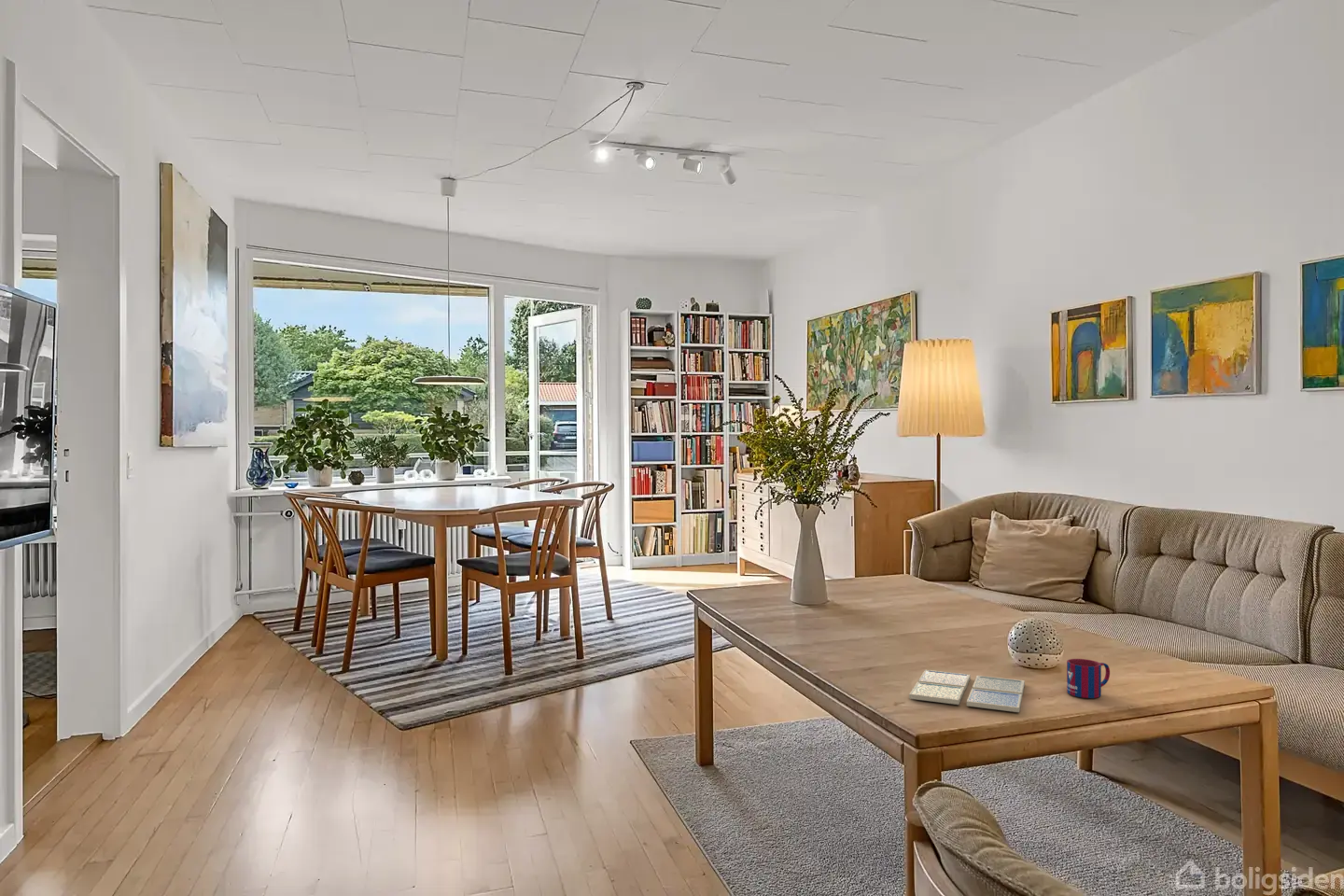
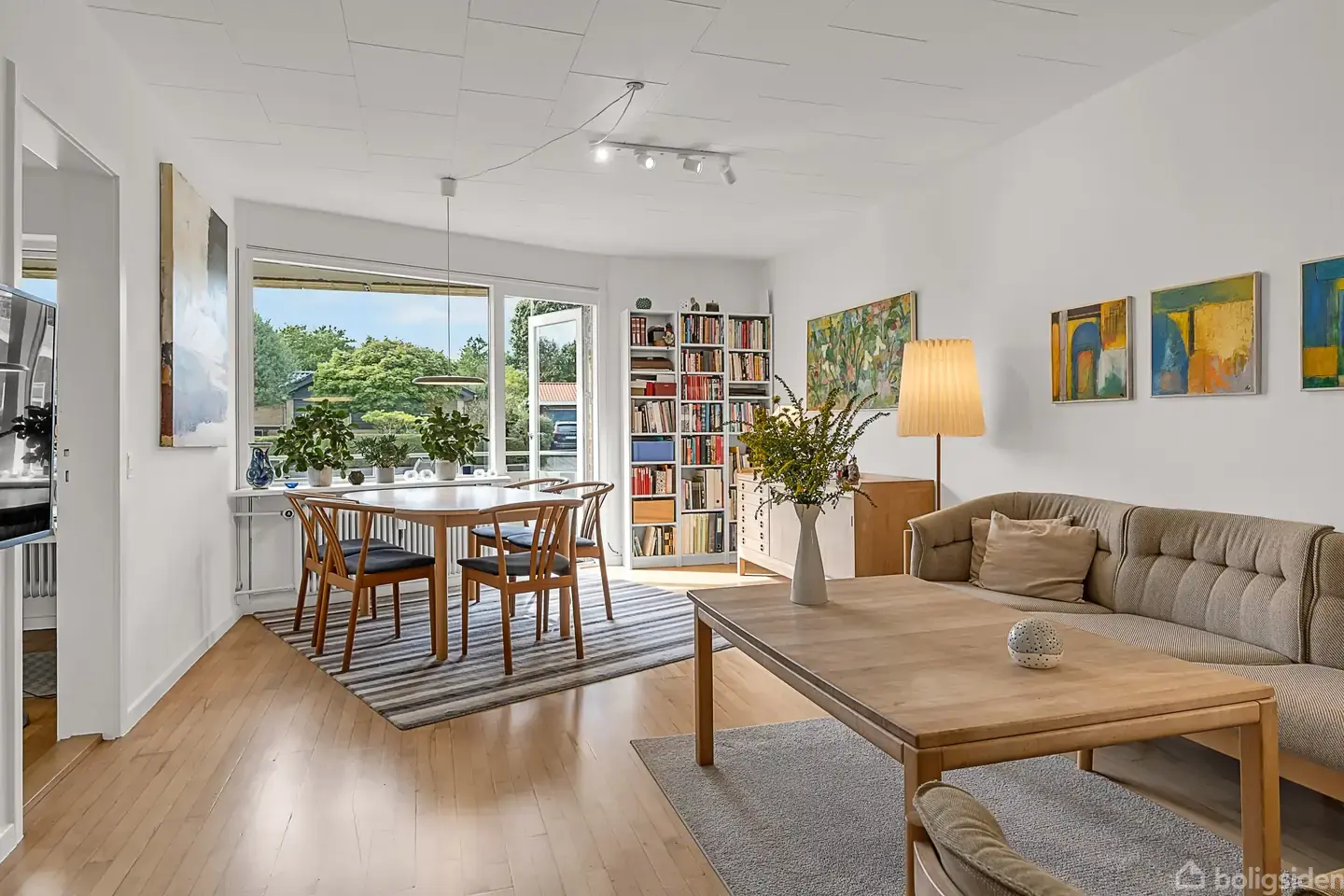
- drink coaster (966, 687)
- mug (1090, 678)
